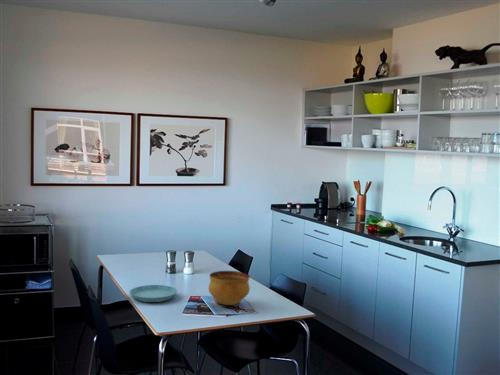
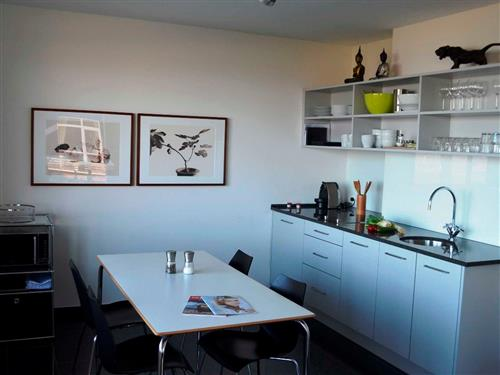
- bowl (229, 290)
- saucer (153, 293)
